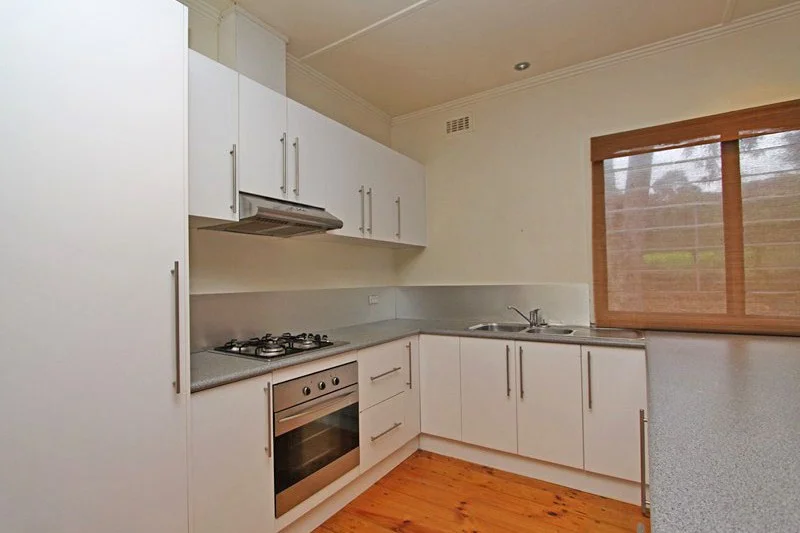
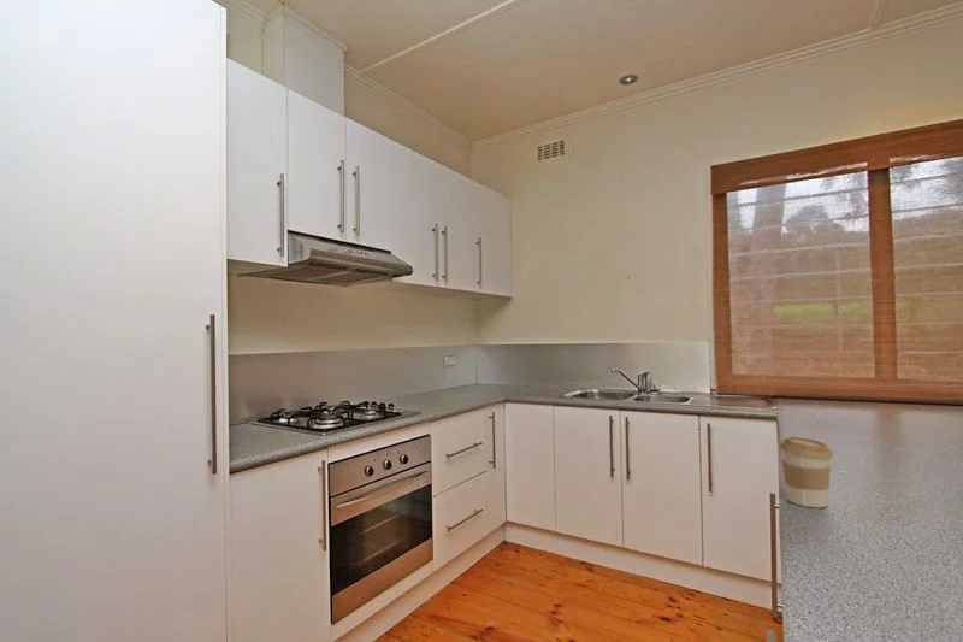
+ coffee cup (805, 470)
